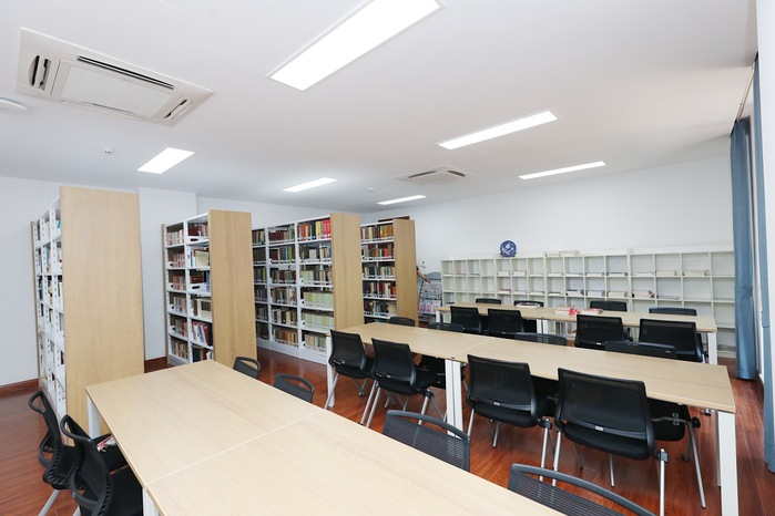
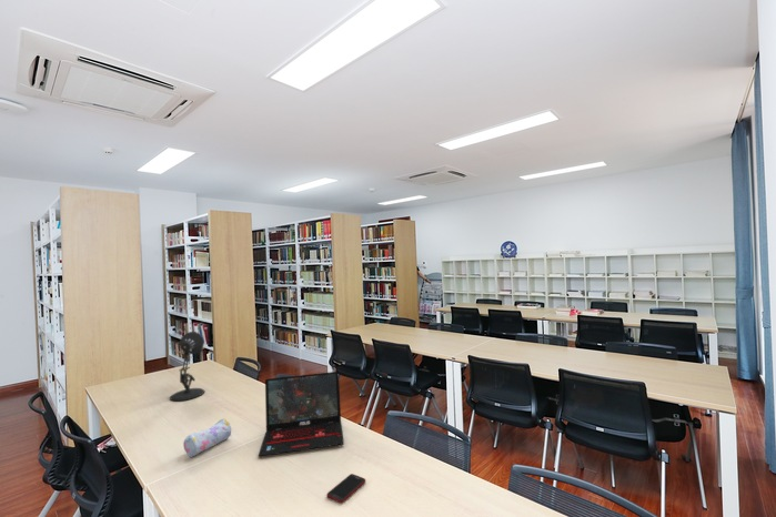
+ desk lamp (187, 364)
+ laptop (302, 410)
+ pencil case (209, 436)
+ cell phone (346, 487)
